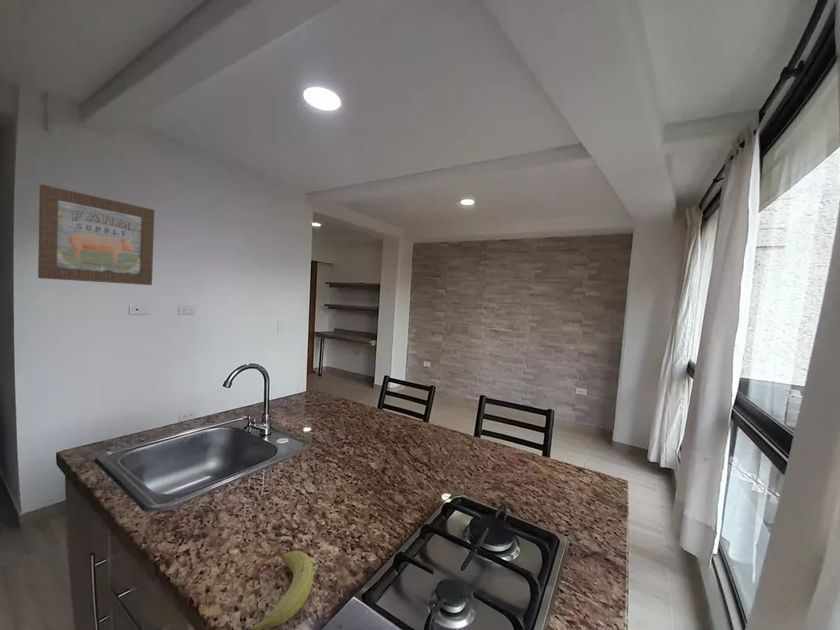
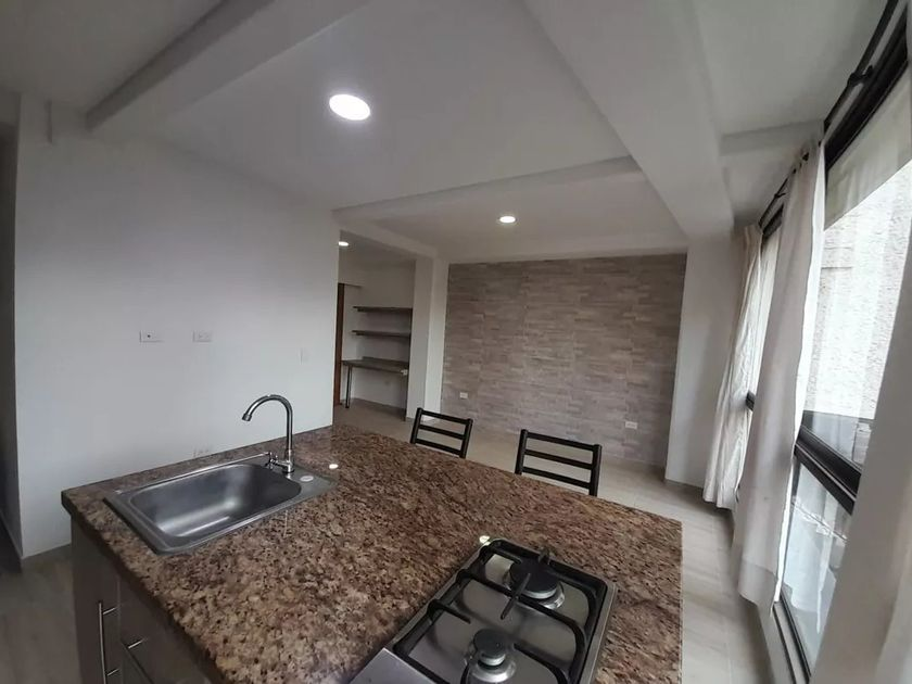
- fruit (288, 589)
- wall art (101, 240)
